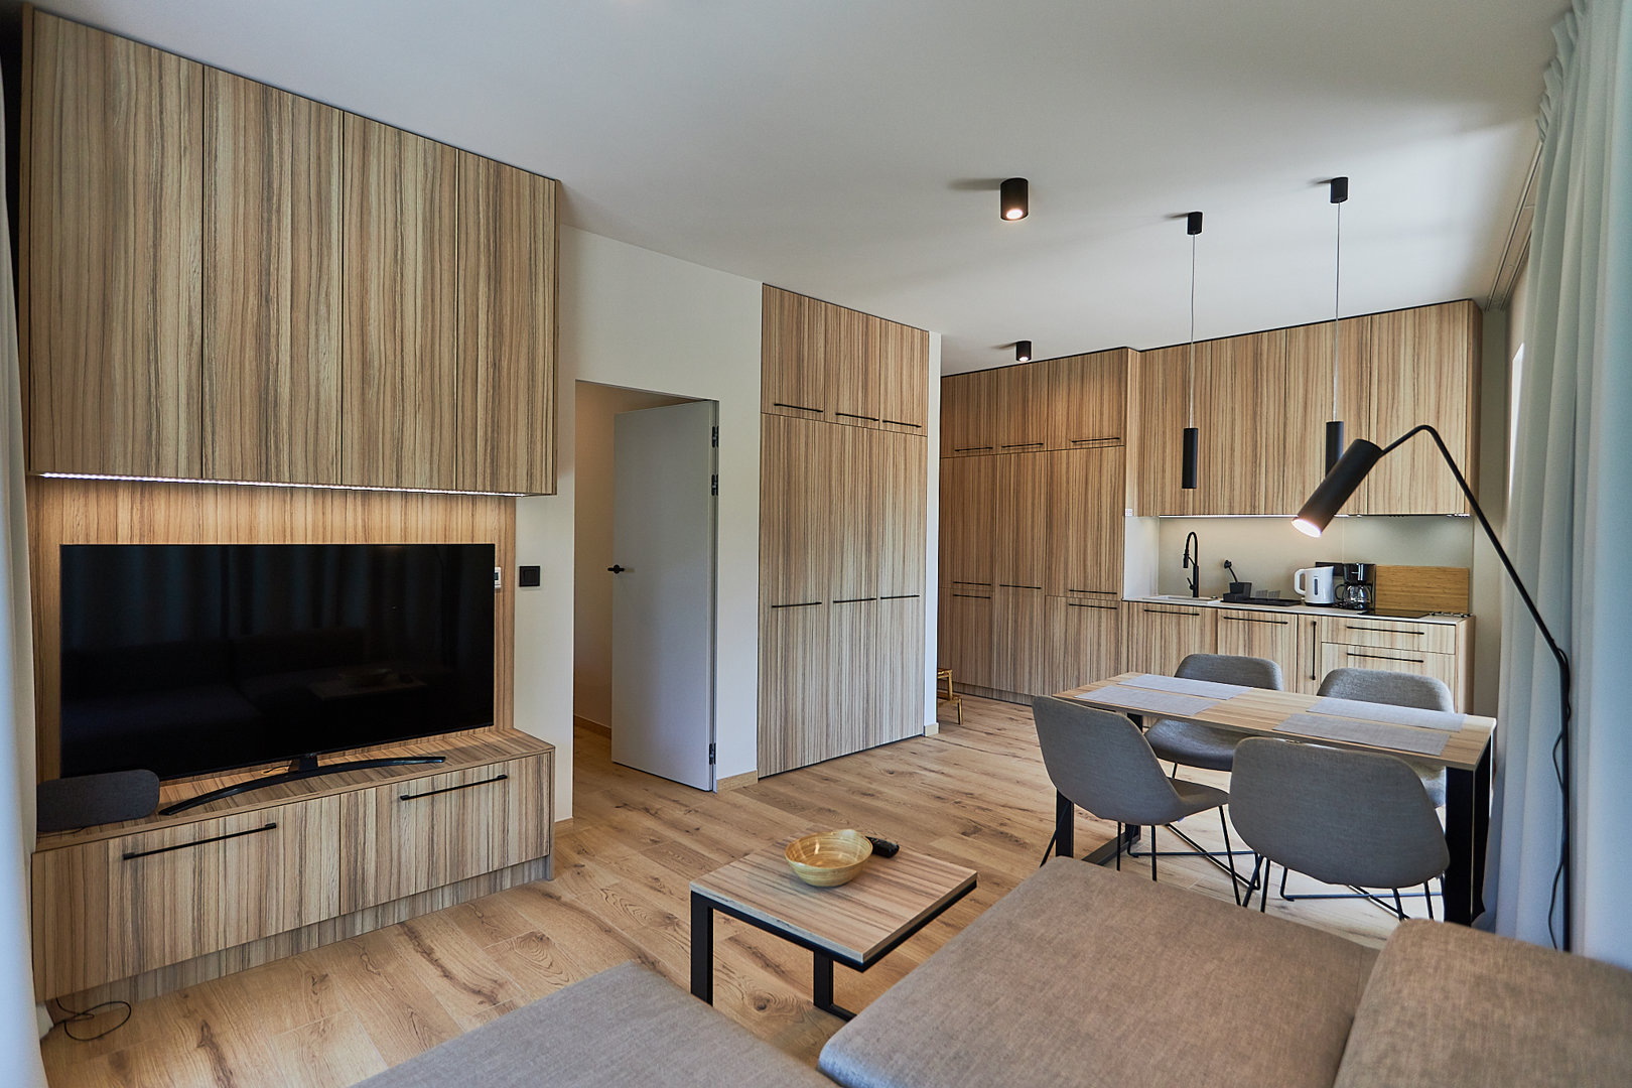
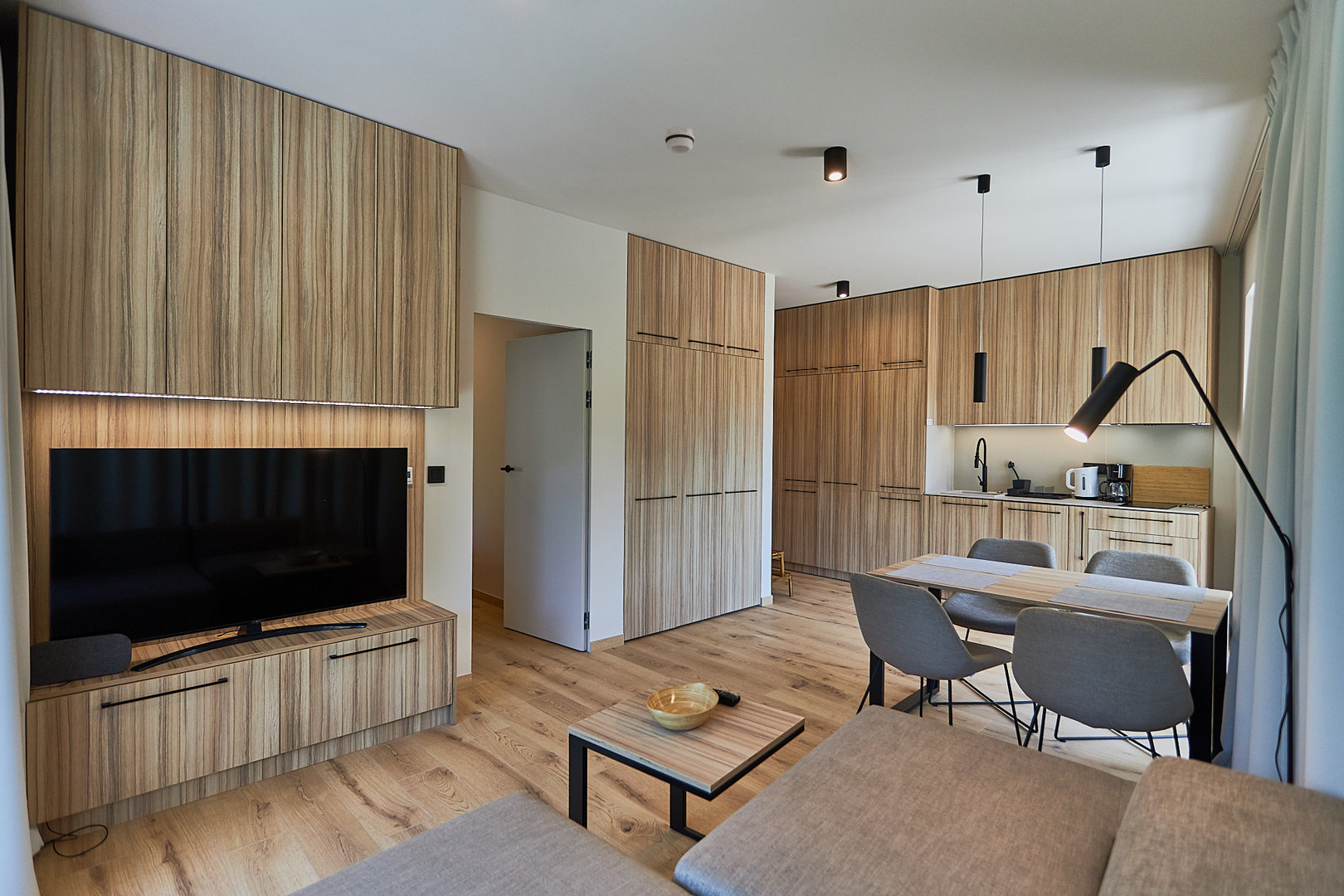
+ smoke detector (679, 140)
